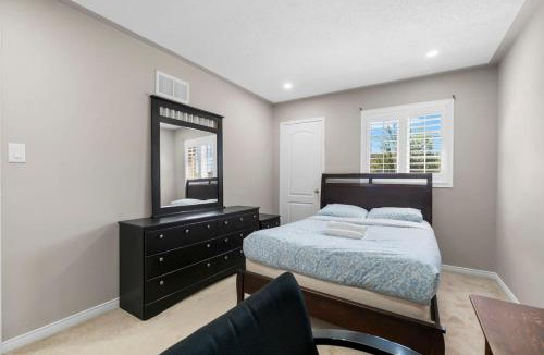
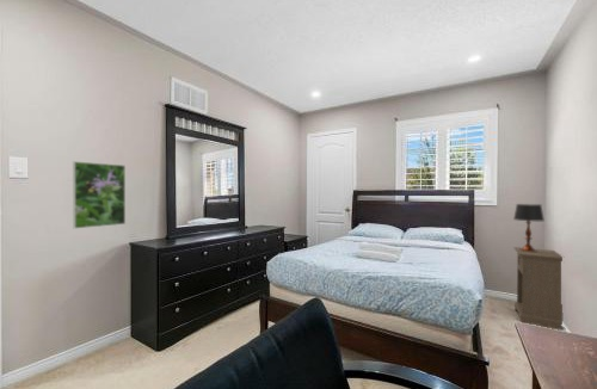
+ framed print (100, 194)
+ nightstand (536, 284)
+ table lamp (528, 227)
